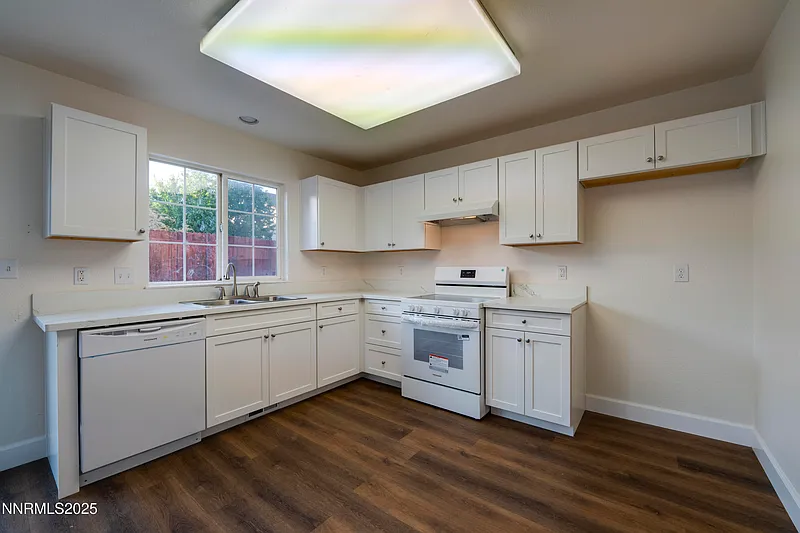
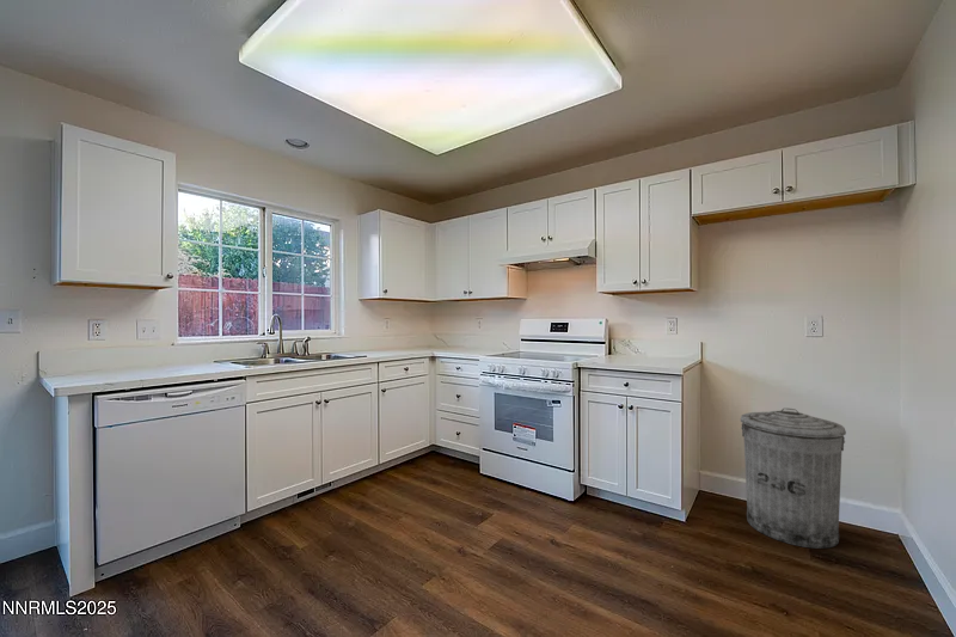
+ trash can (790, 467)
